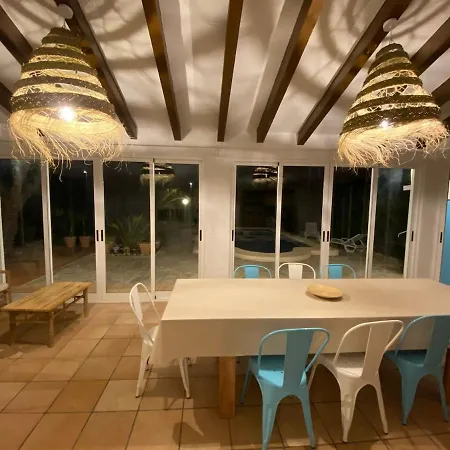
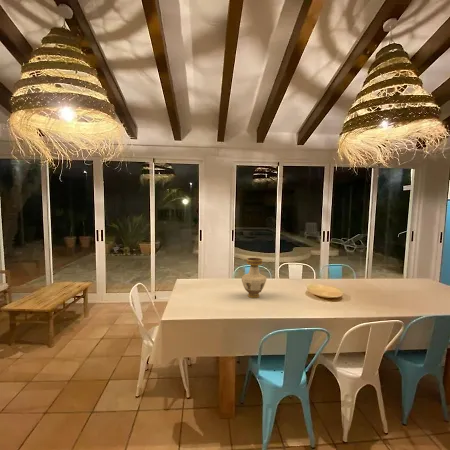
+ vase (254, 277)
